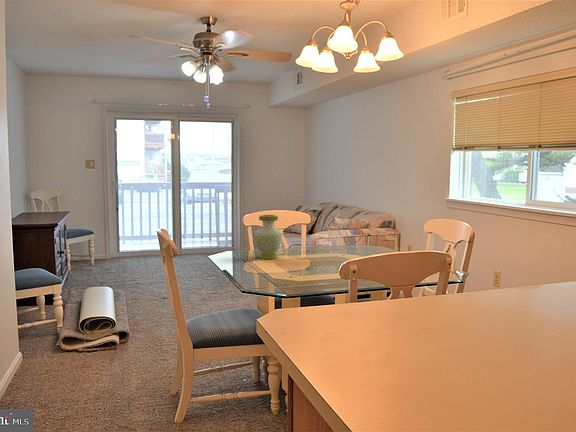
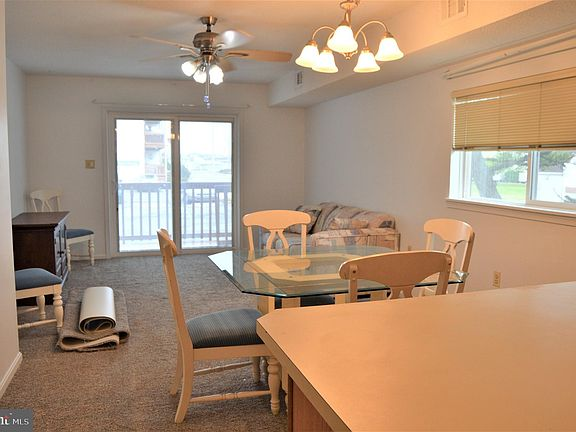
- vase (268, 236)
